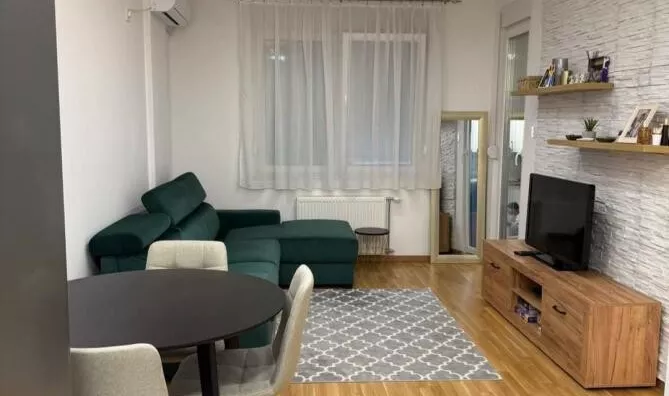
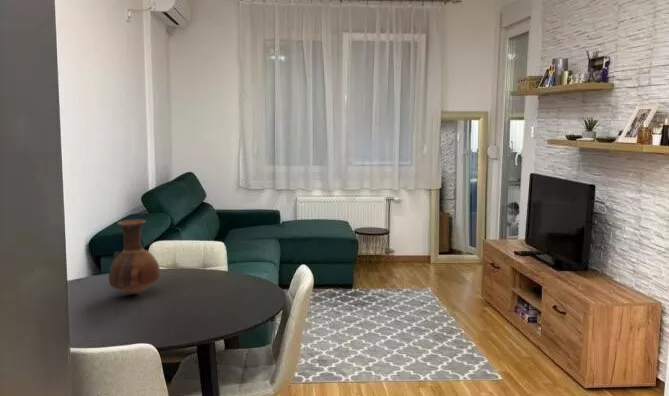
+ vase (134, 257)
